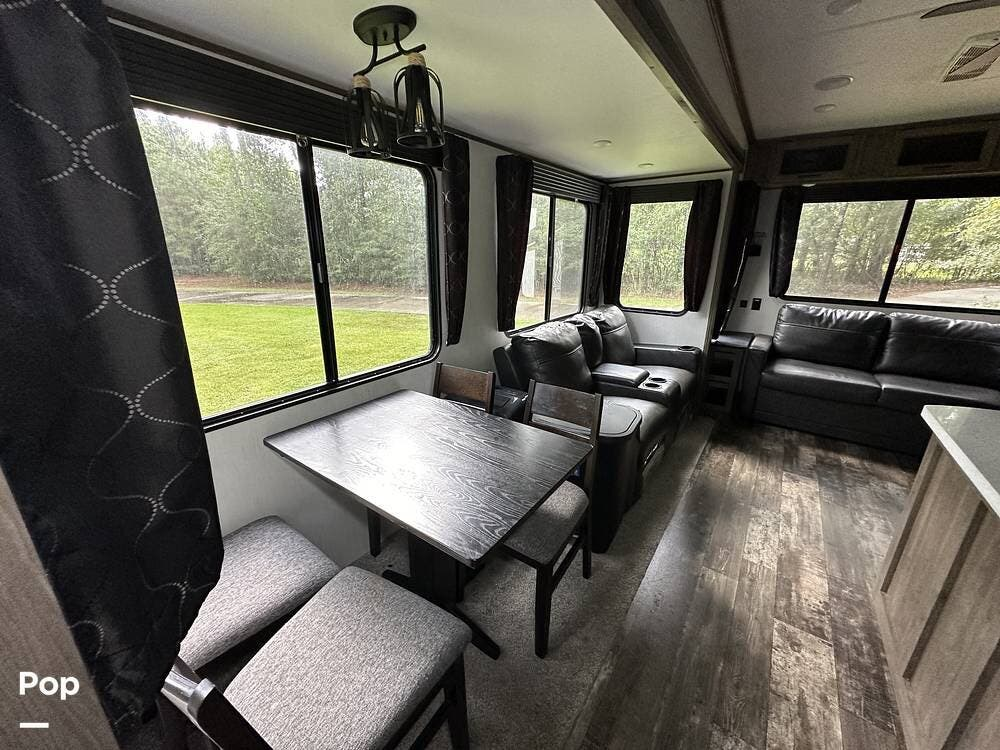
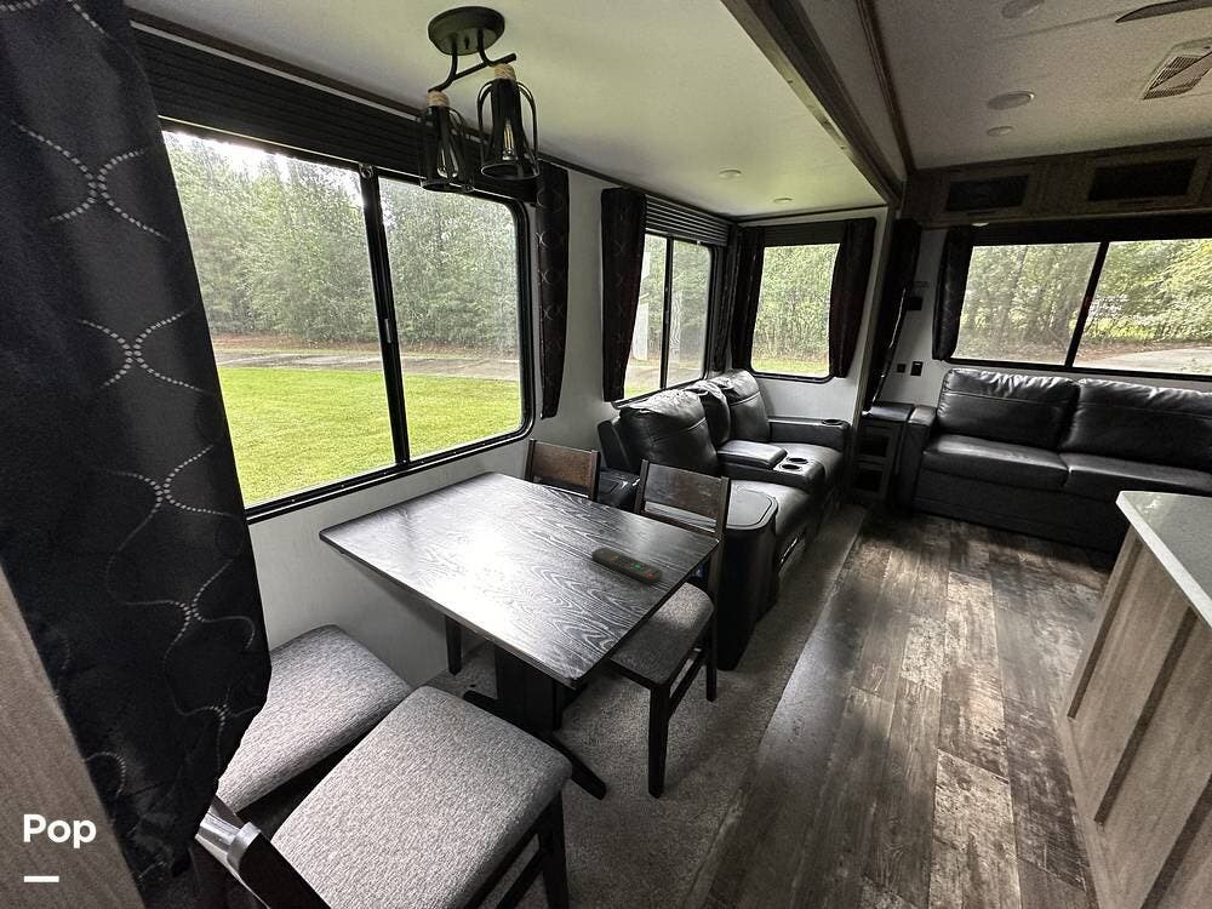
+ remote control (625, 564)
